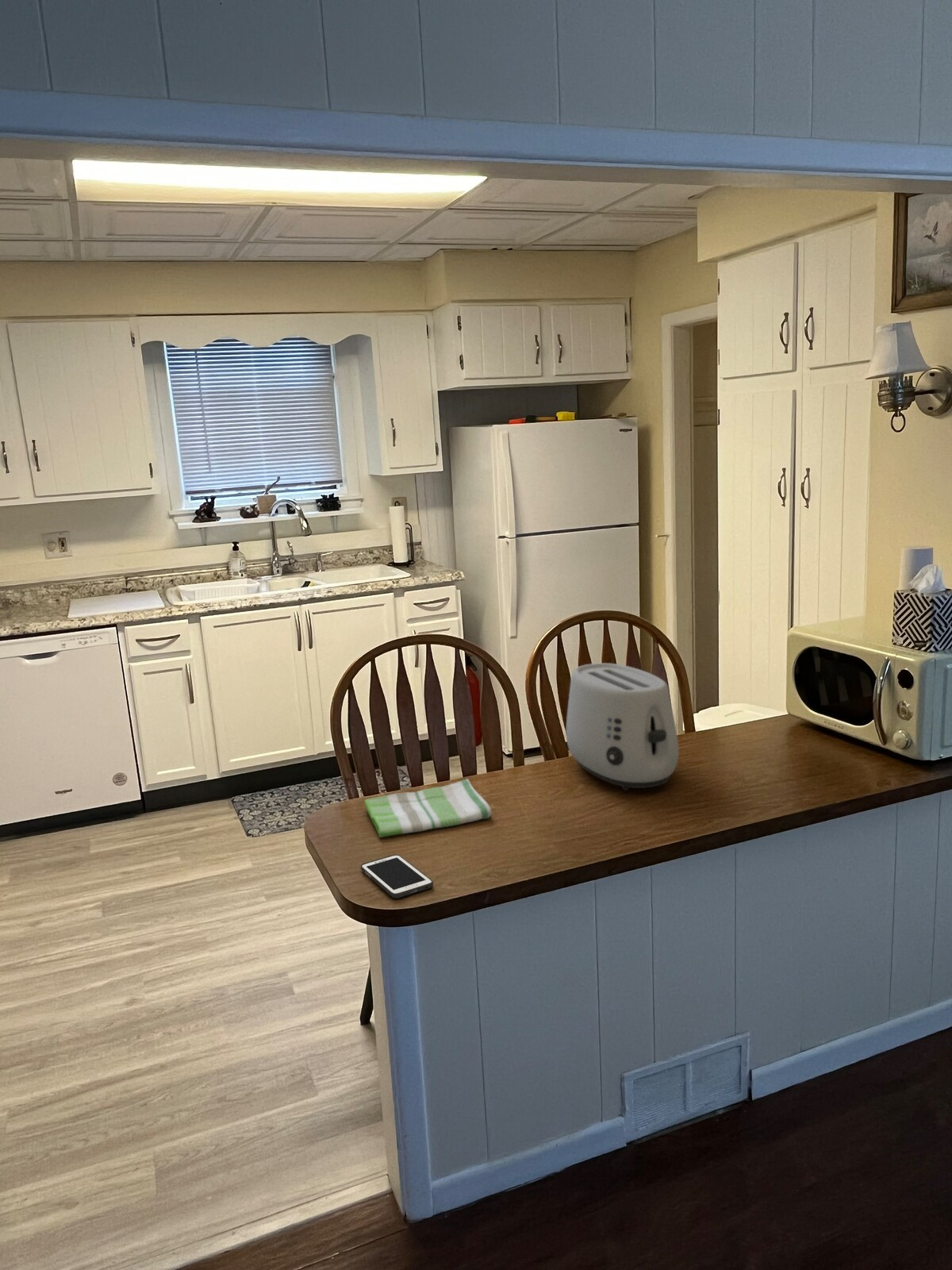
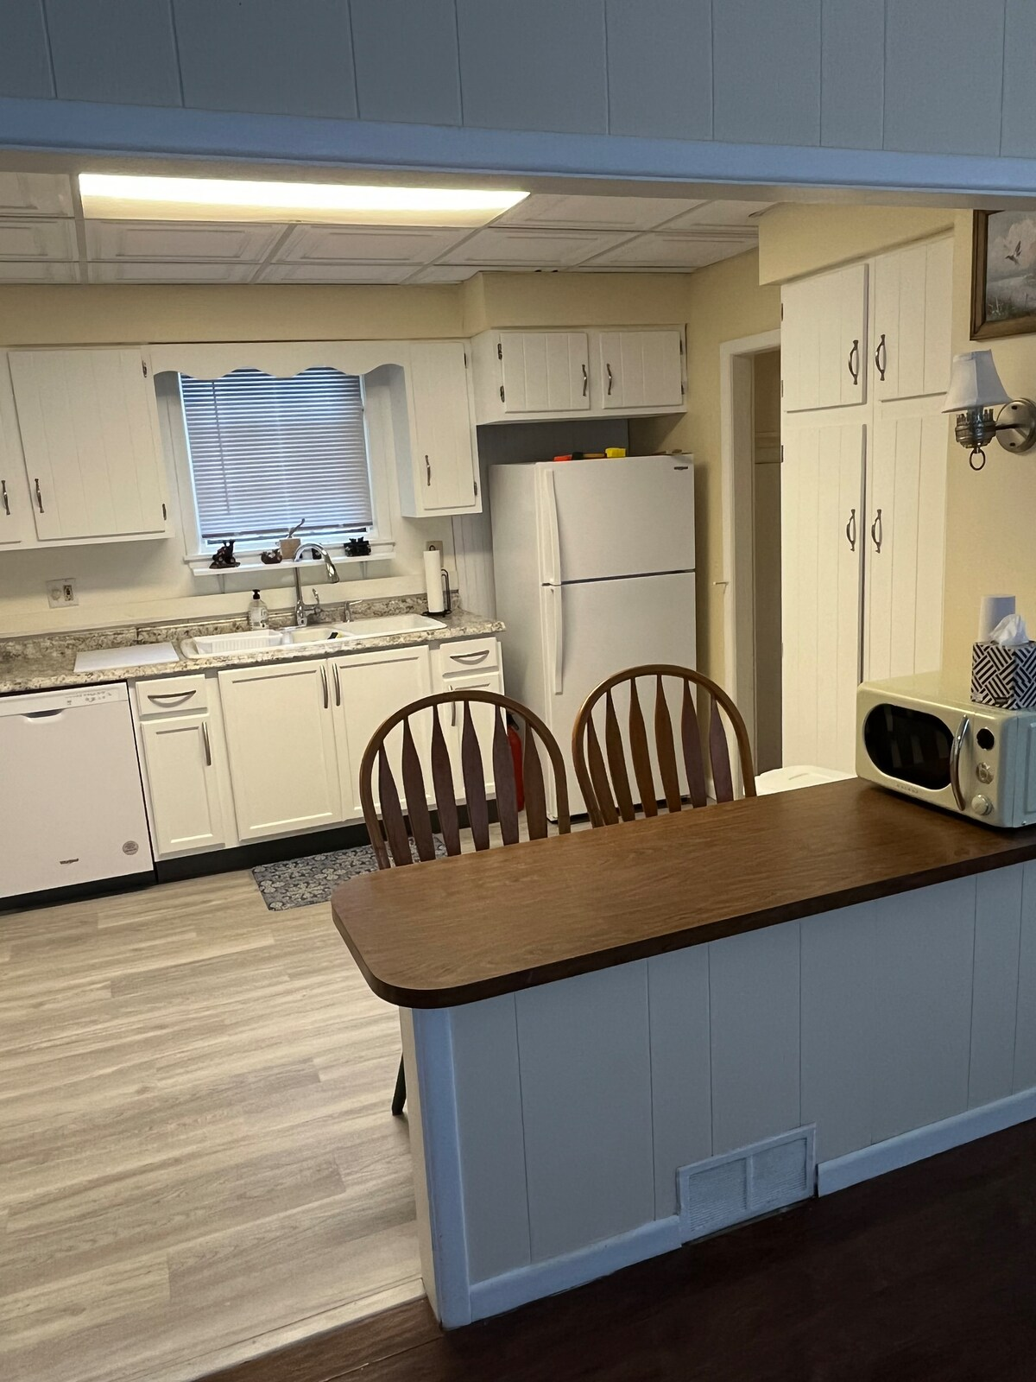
- dish towel (426, 806)
- toaster (619, 725)
- cell phone (396, 876)
